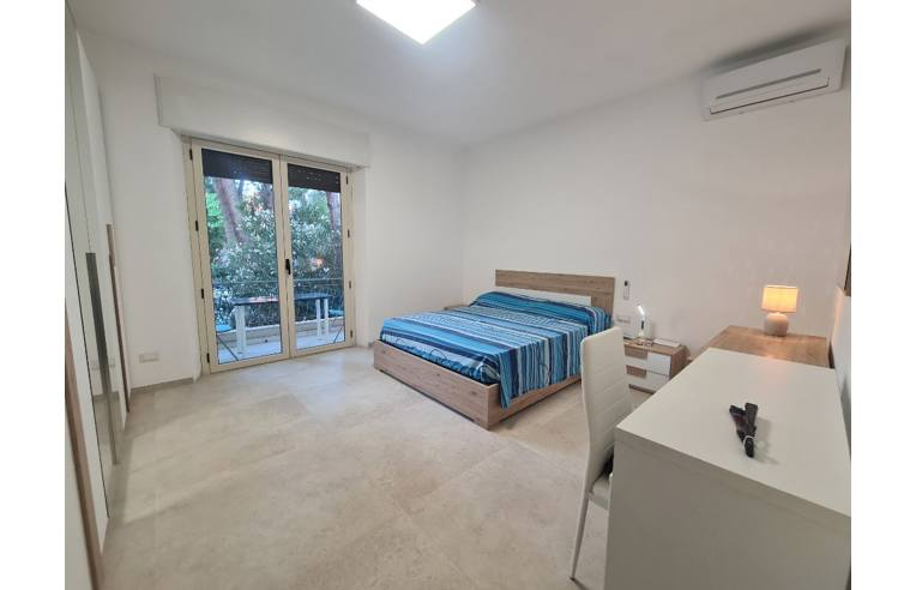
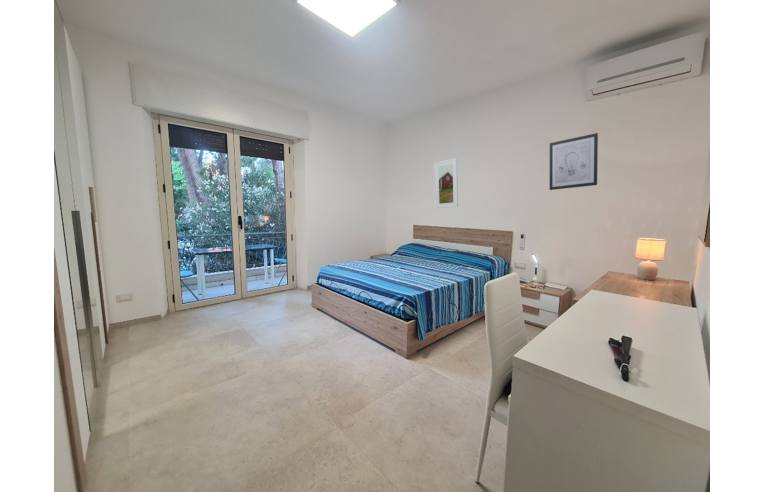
+ wall art (572, 163)
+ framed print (446, 184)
